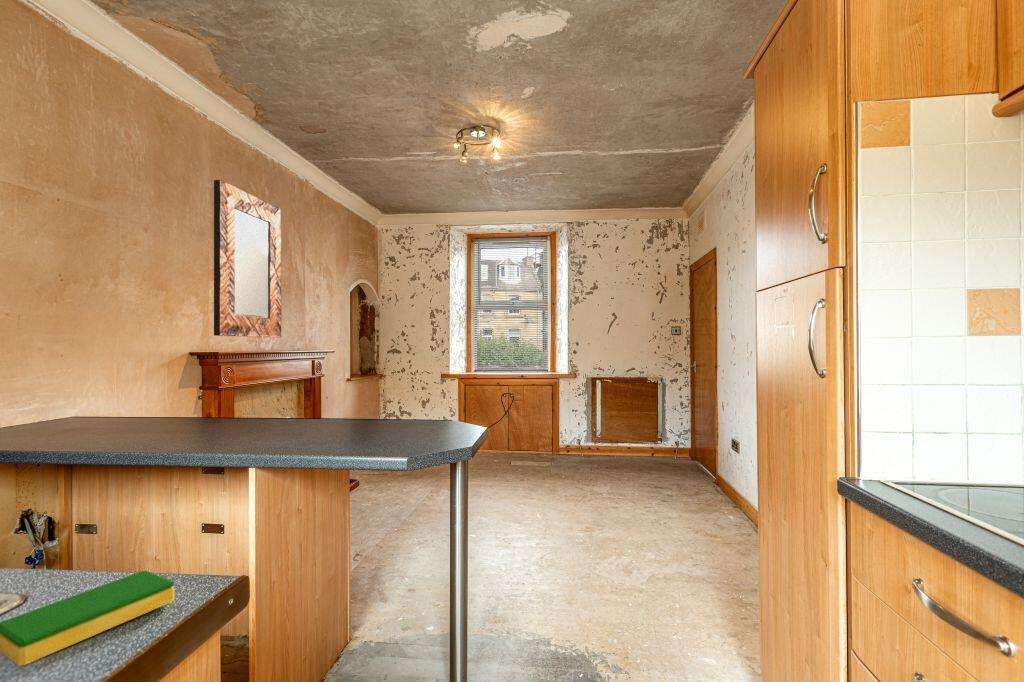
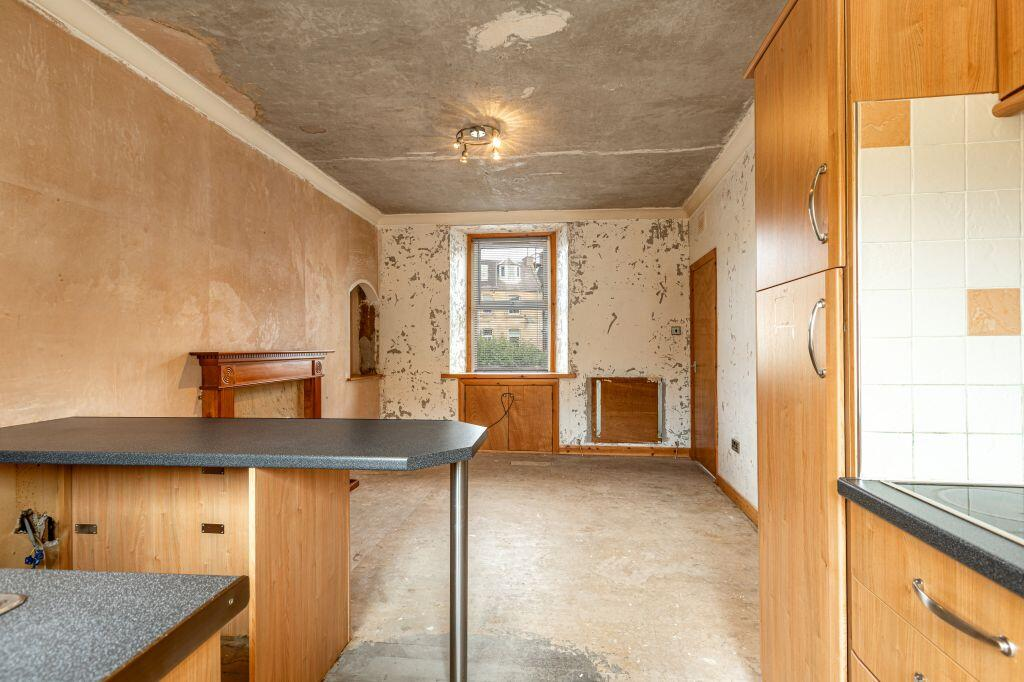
- dish sponge (91, 611)
- home mirror (250, 266)
